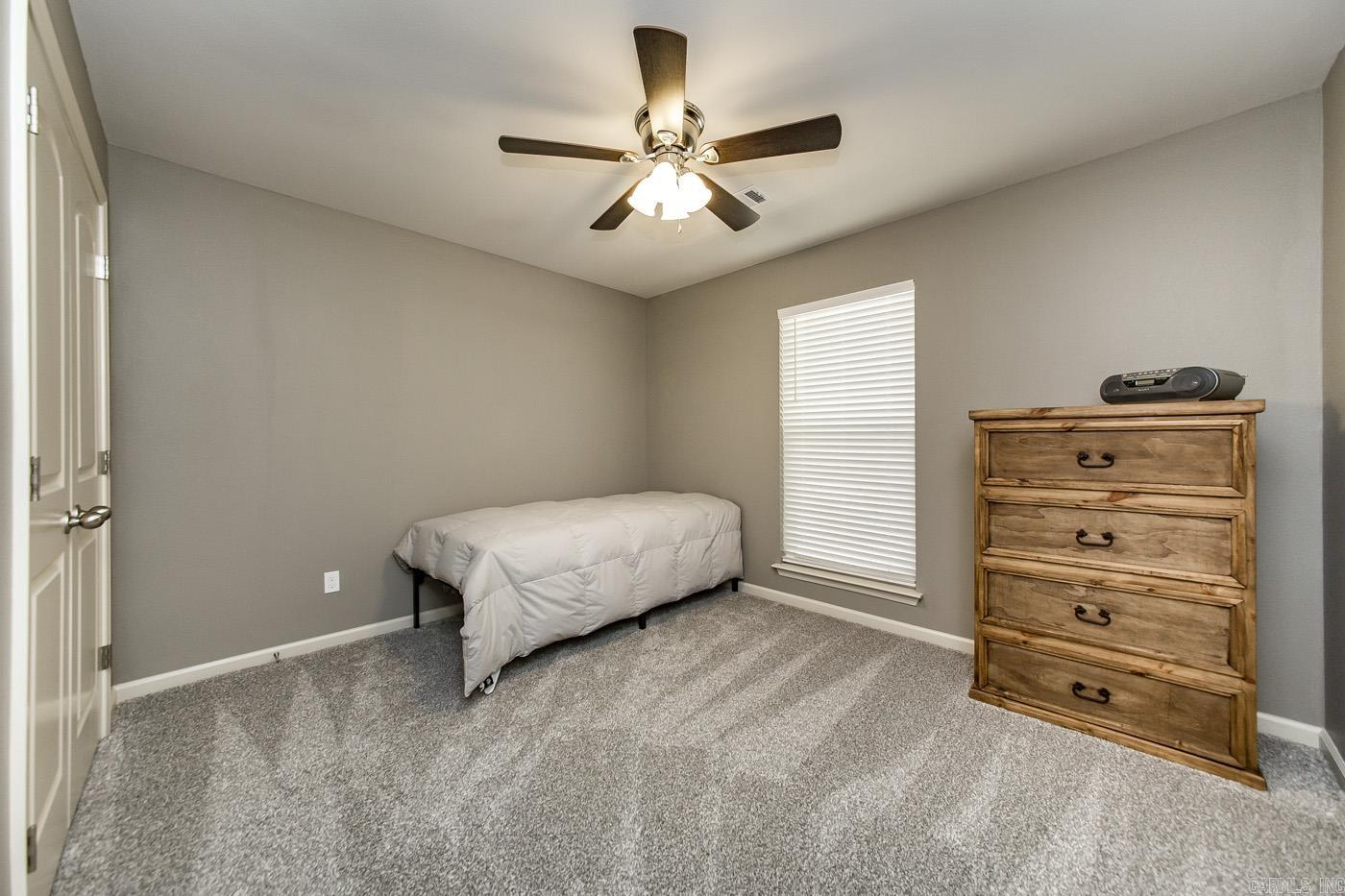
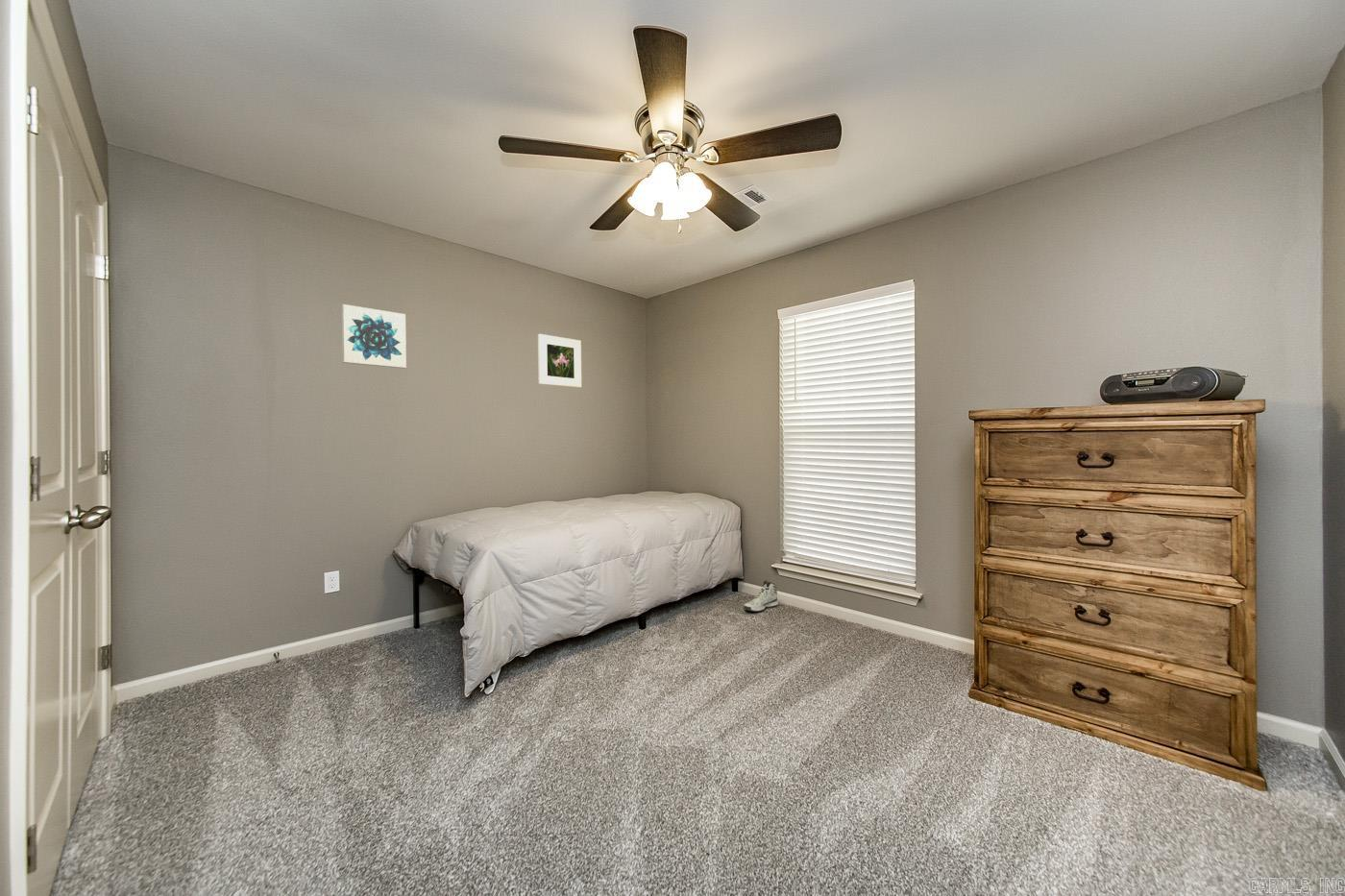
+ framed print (560, 361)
+ wall art (375, 337)
+ sneaker (760, 594)
